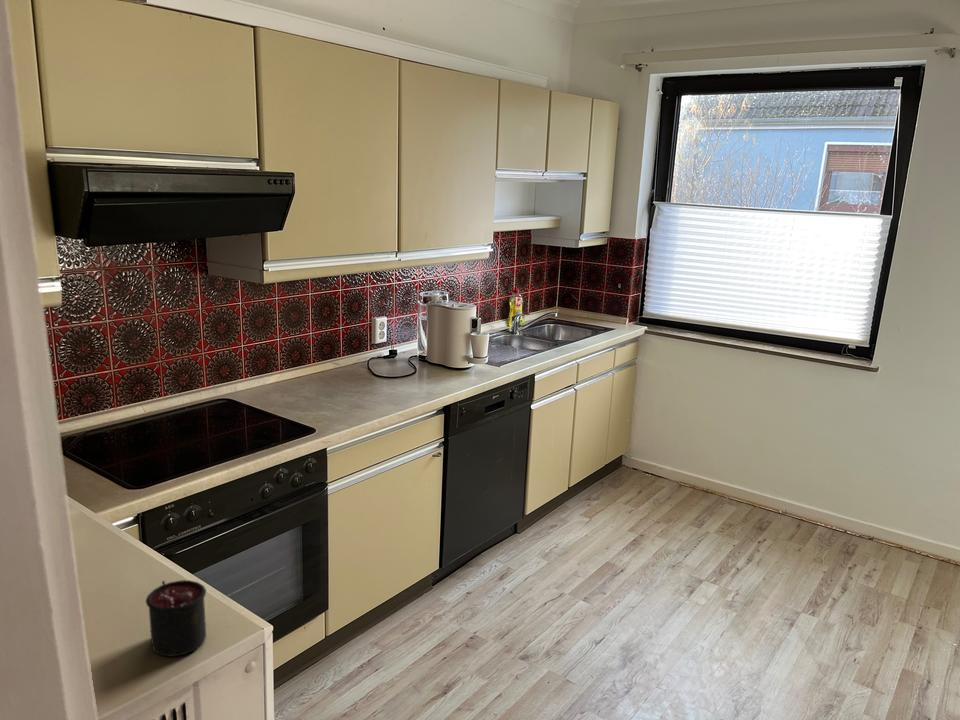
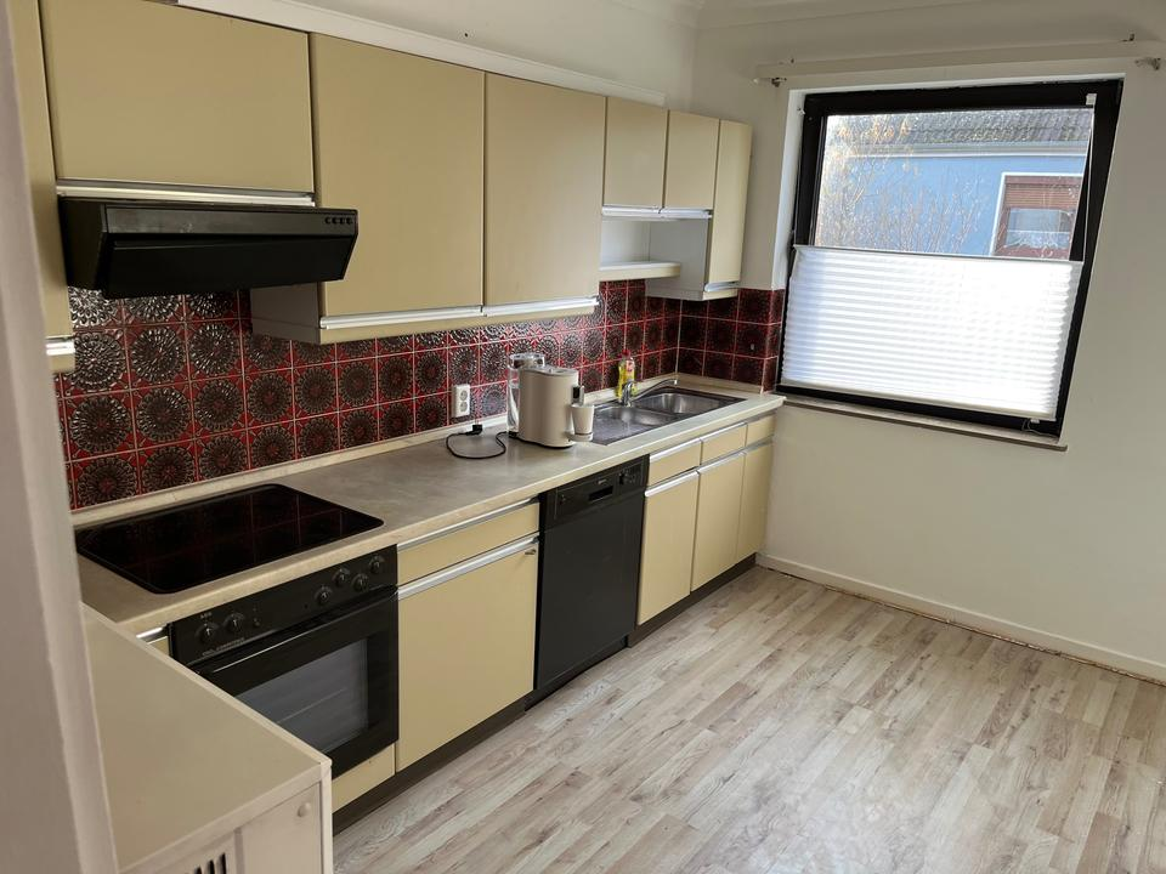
- candle (177, 606)
